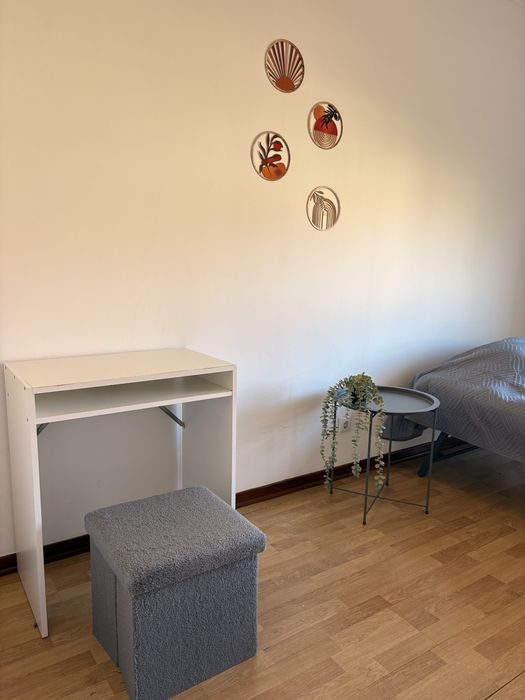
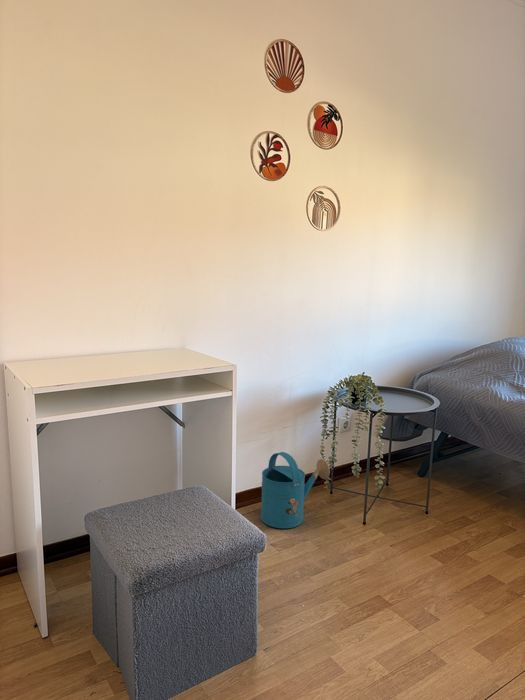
+ watering can (295, 483)
